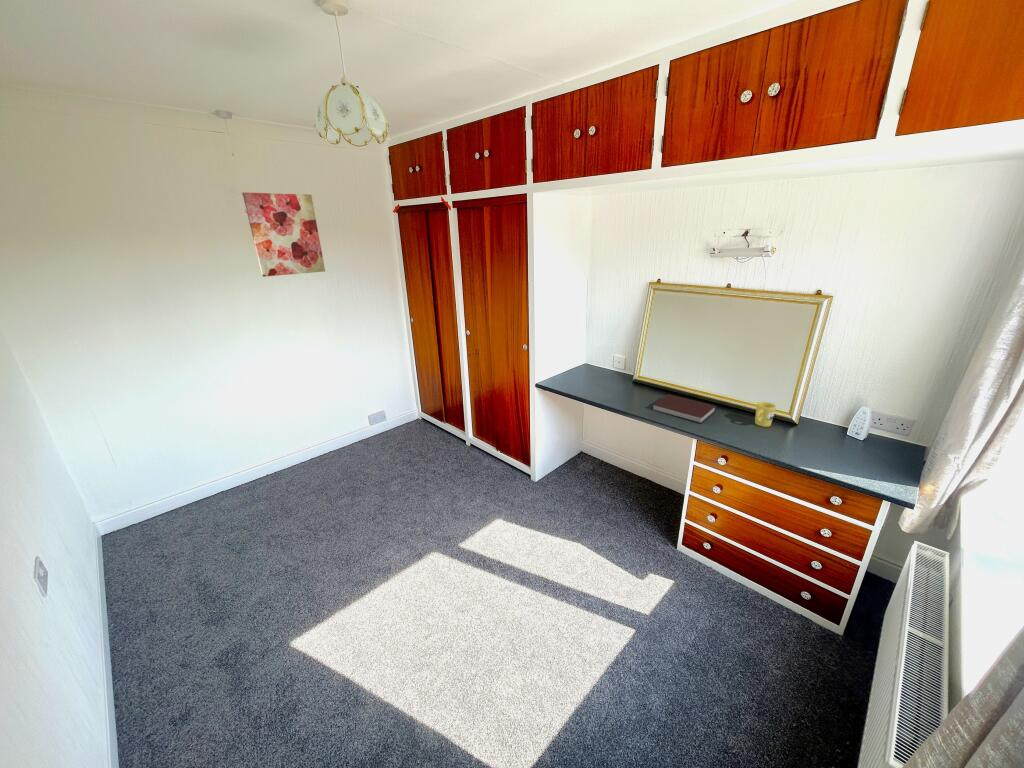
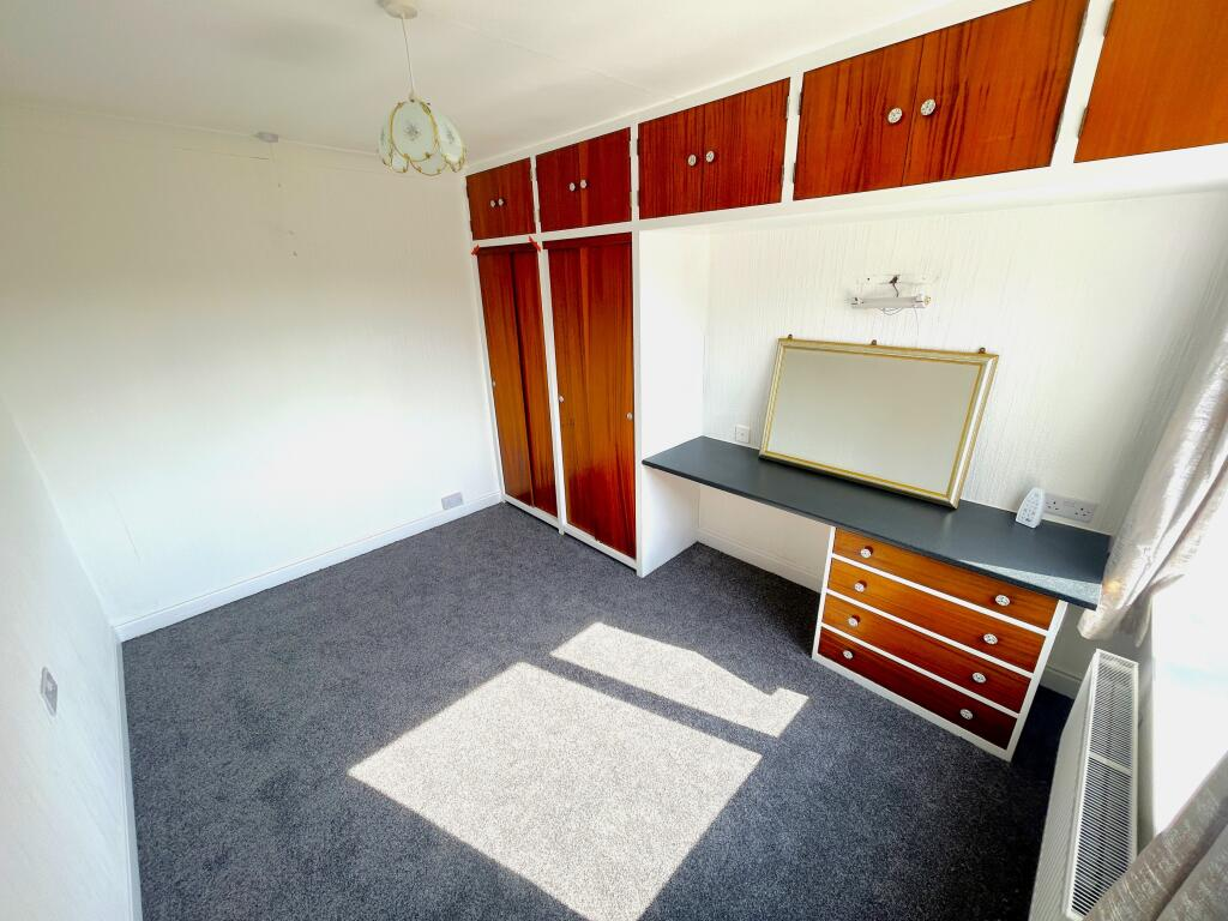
- wall art (287, 235)
- notebook (683, 407)
- mug (762, 415)
